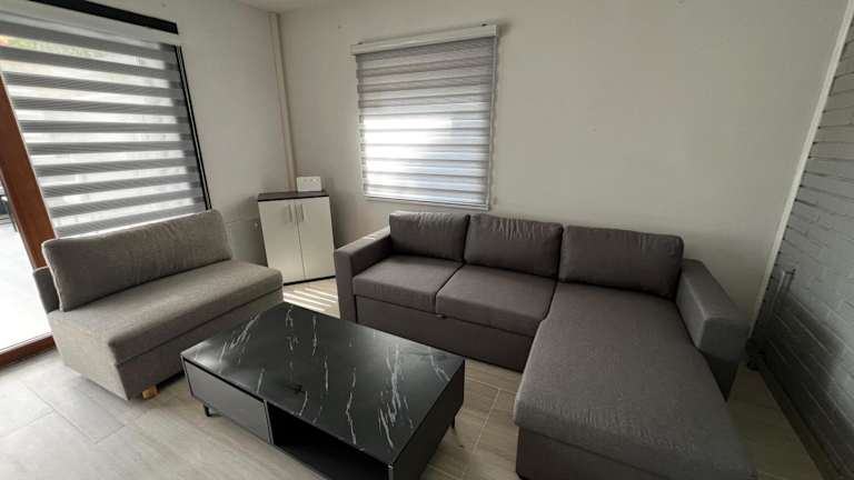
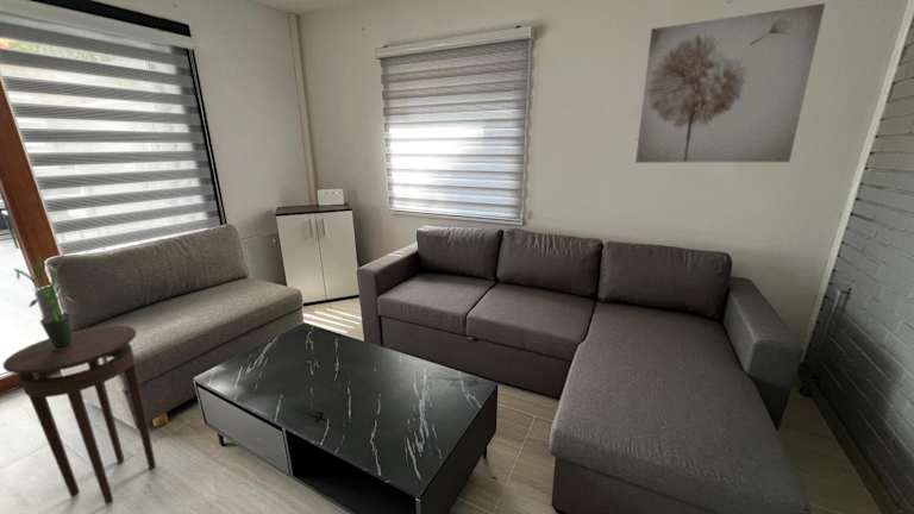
+ wall art (718, 93)
+ potted plant (56, 302)
+ stool (102, 413)
